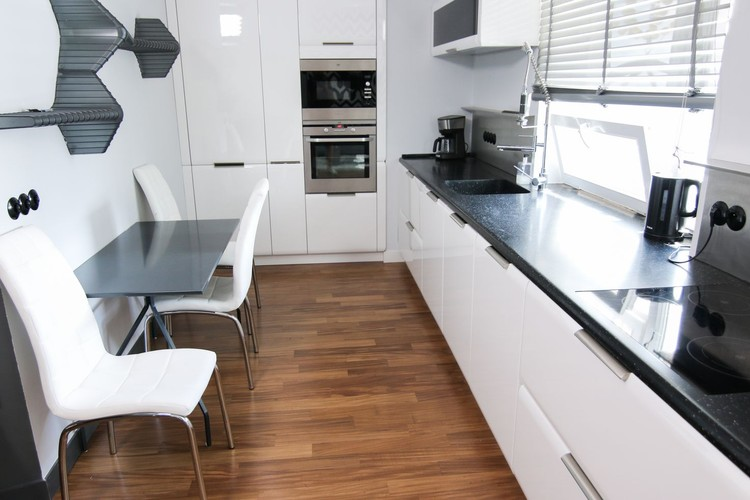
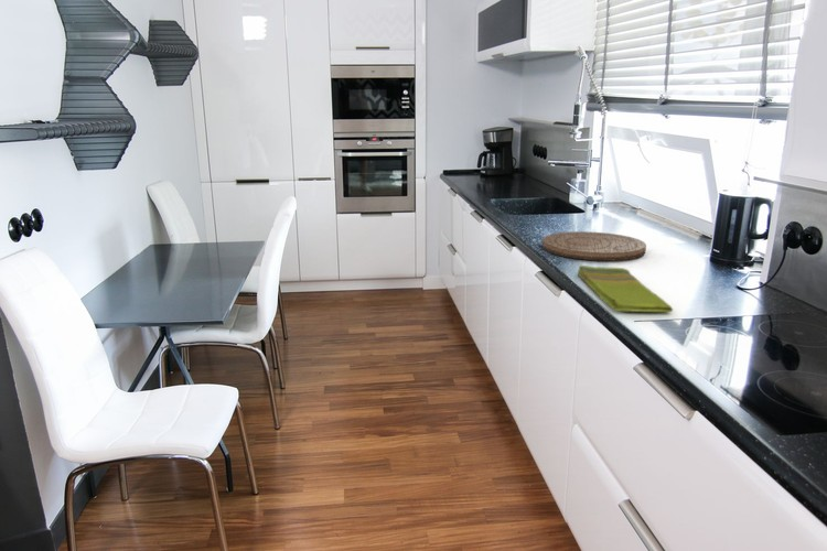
+ cutting board (592, 245)
+ dish towel (620, 287)
